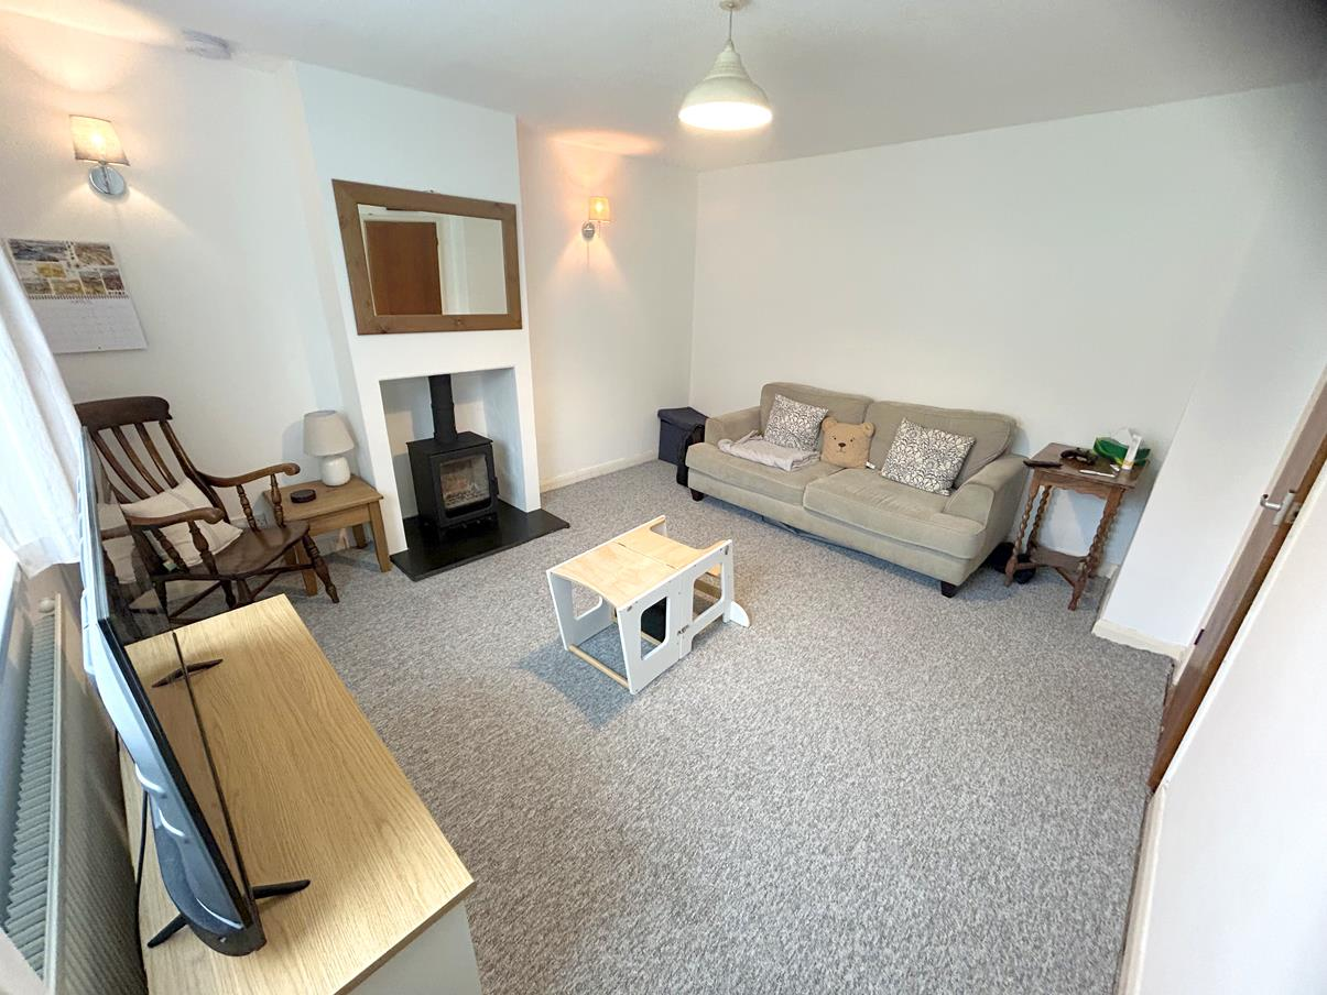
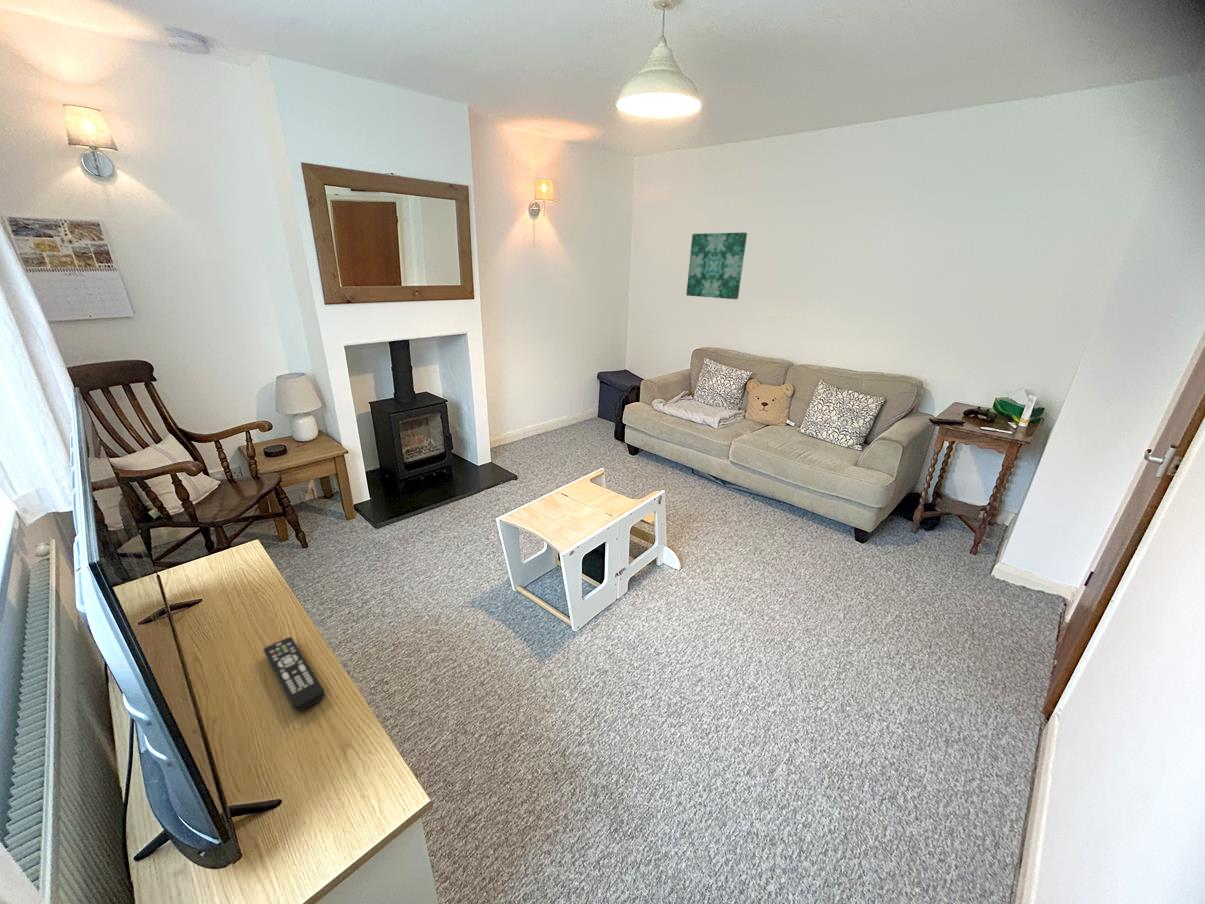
+ remote control (293, 671)
+ wall art (715, 266)
